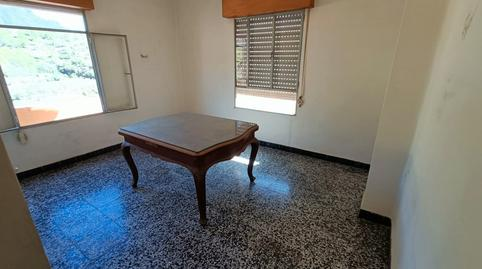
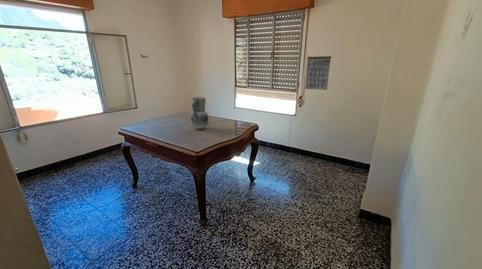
+ calendar (317, 69)
+ vase (199, 113)
